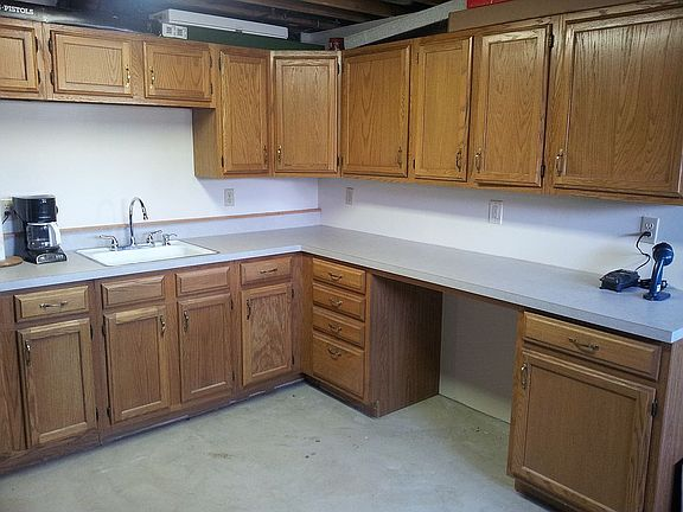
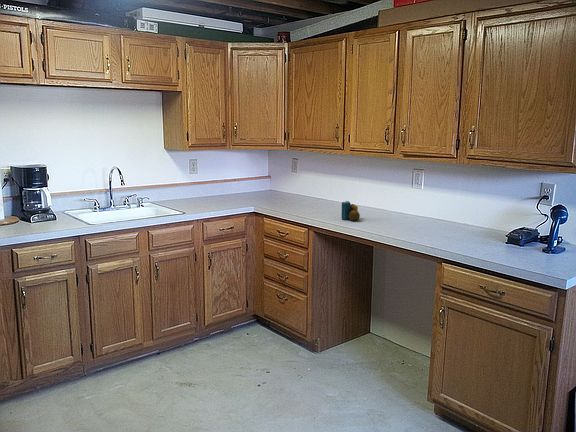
+ candle (352, 210)
